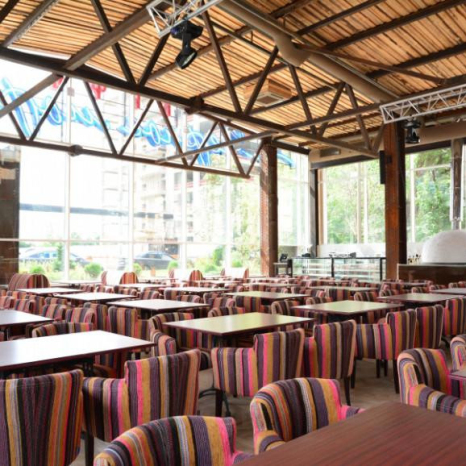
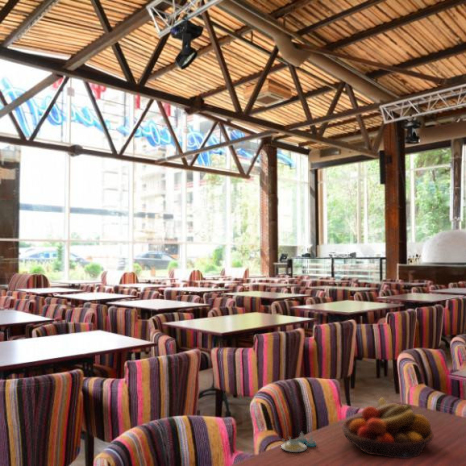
+ salt and pepper shaker set (297, 441)
+ fruit bowl (386, 424)
